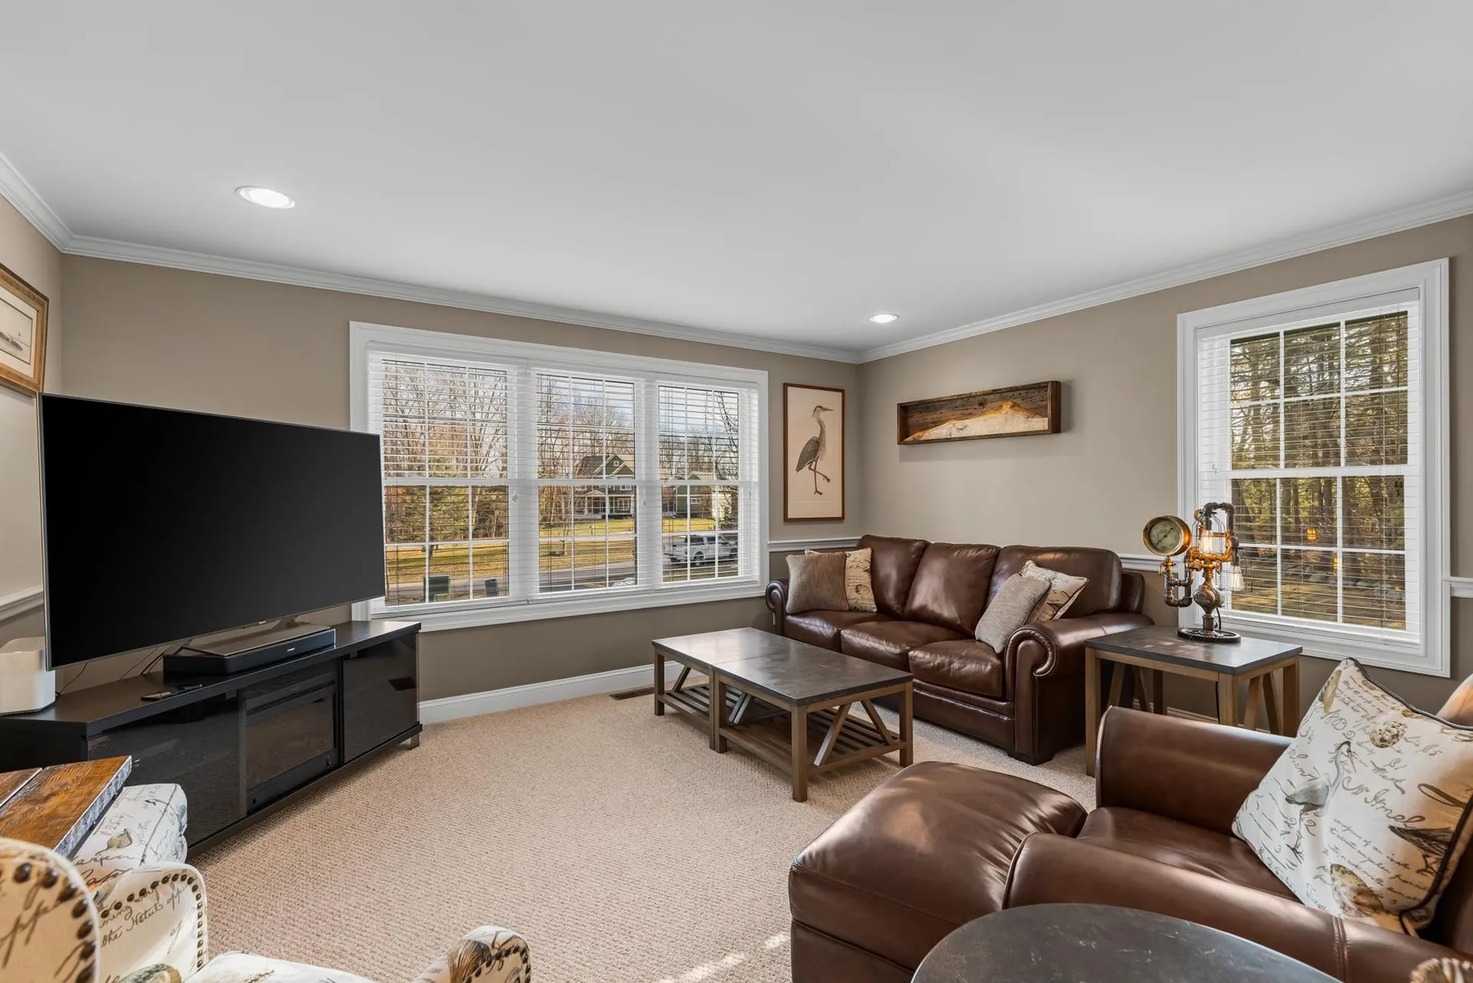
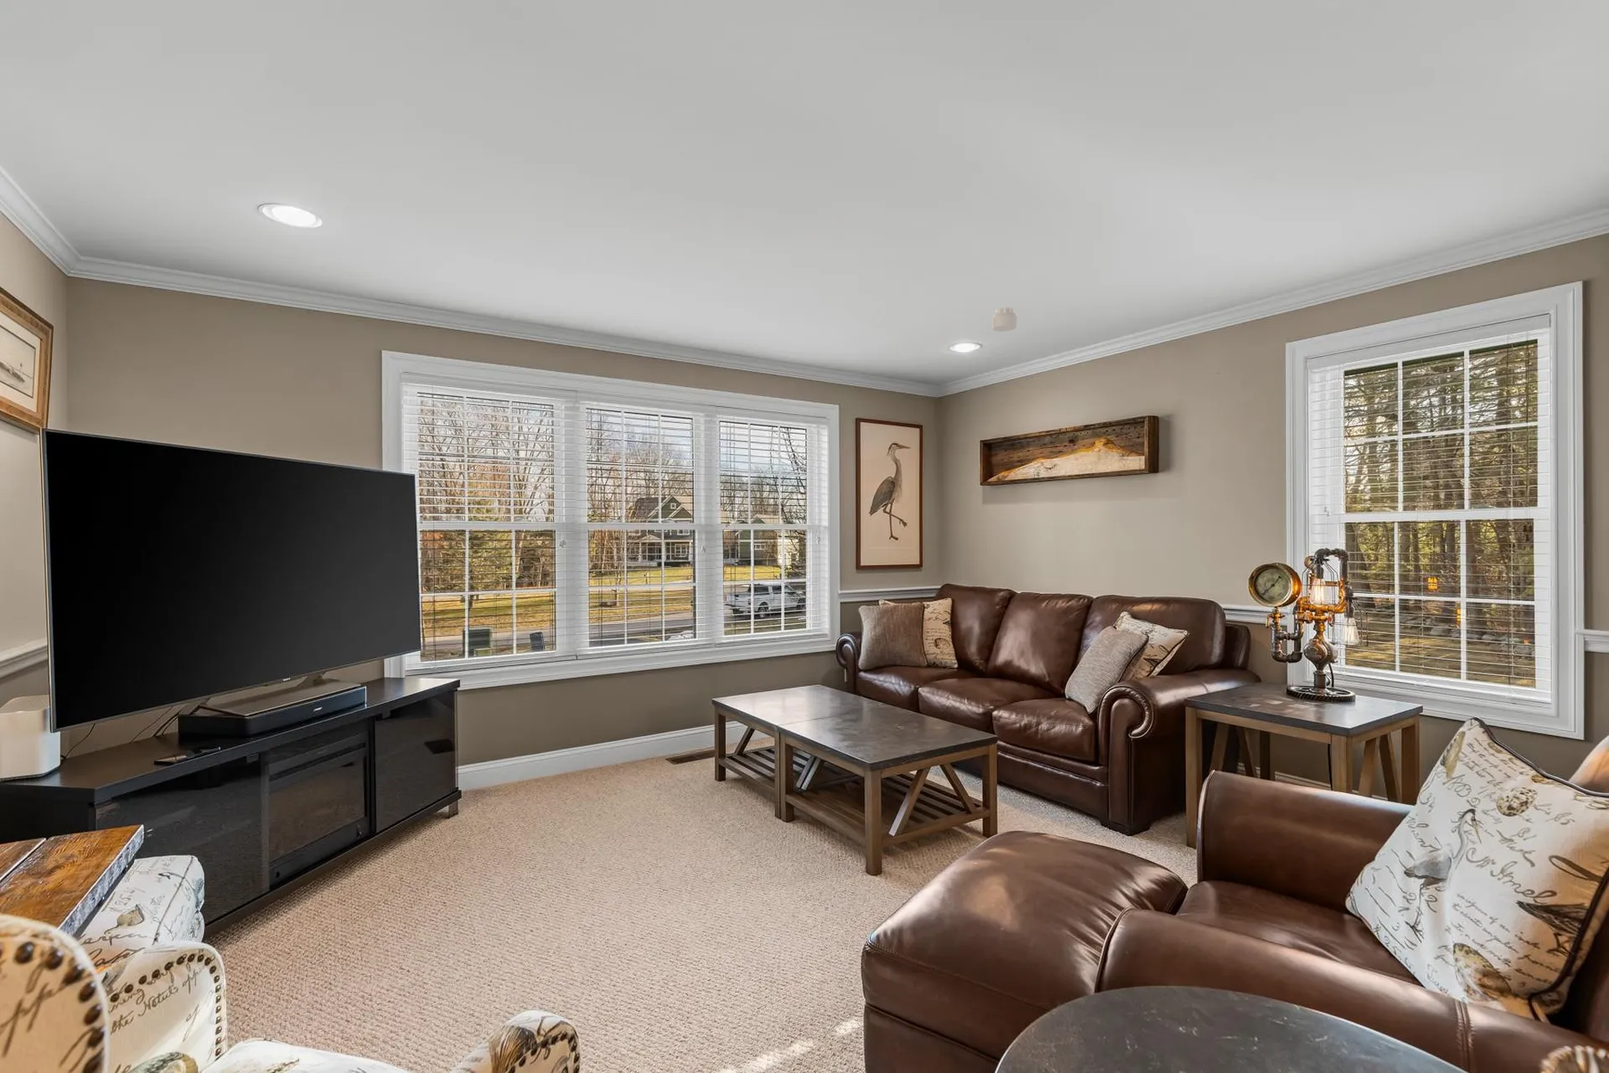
+ smoke detector (1004, 319)
